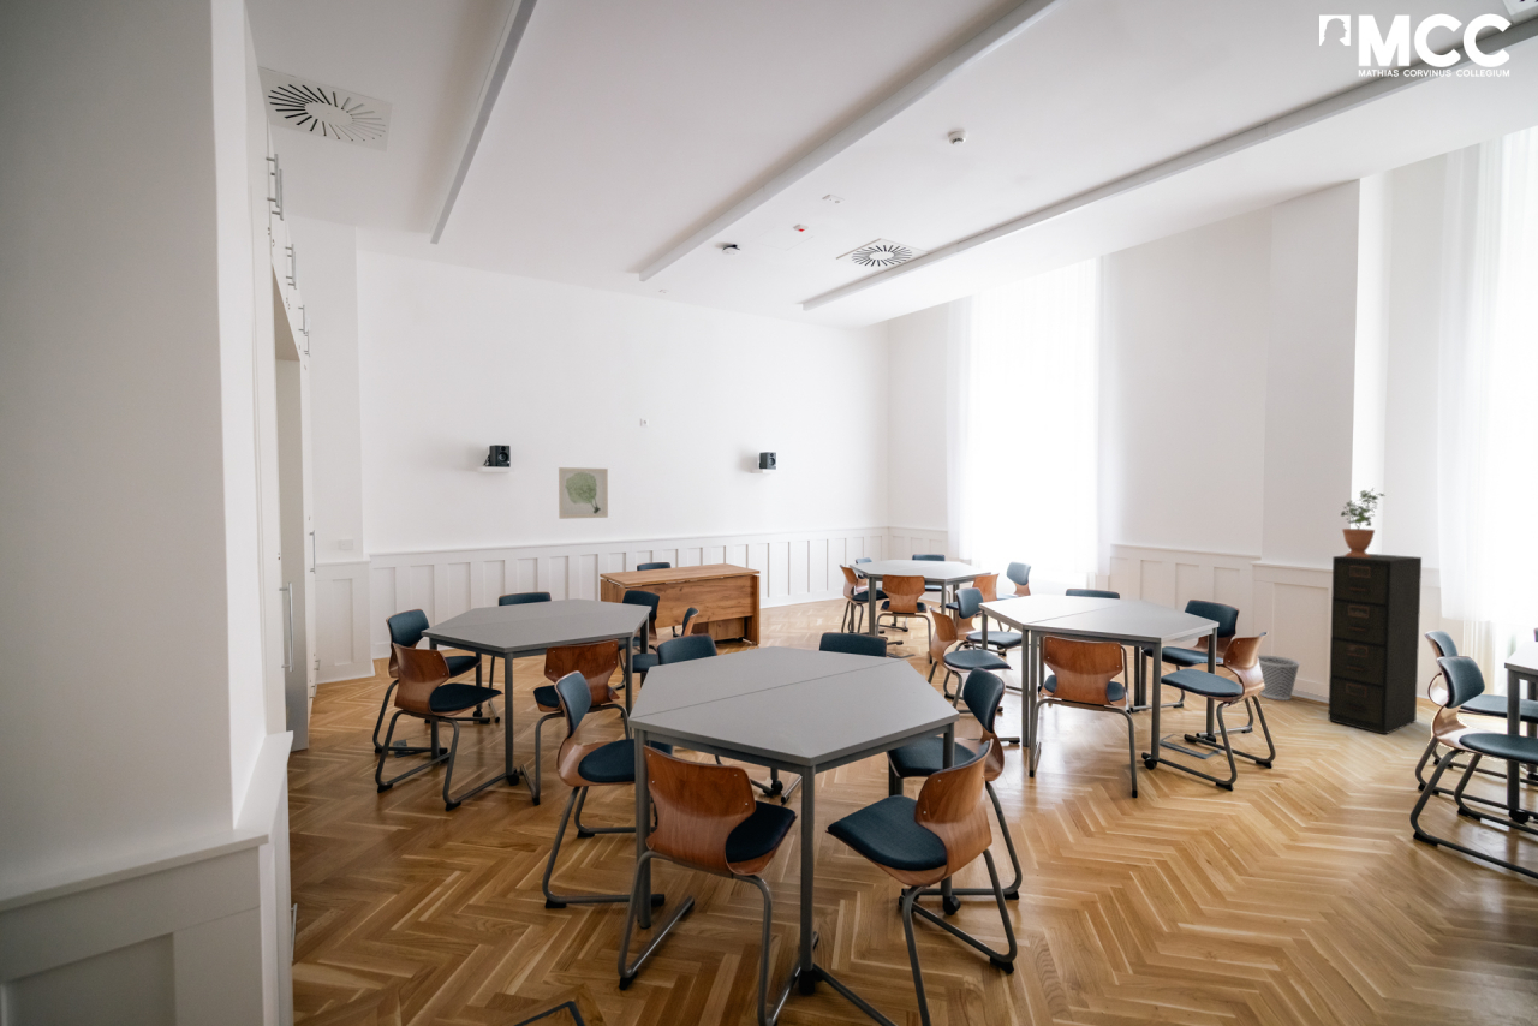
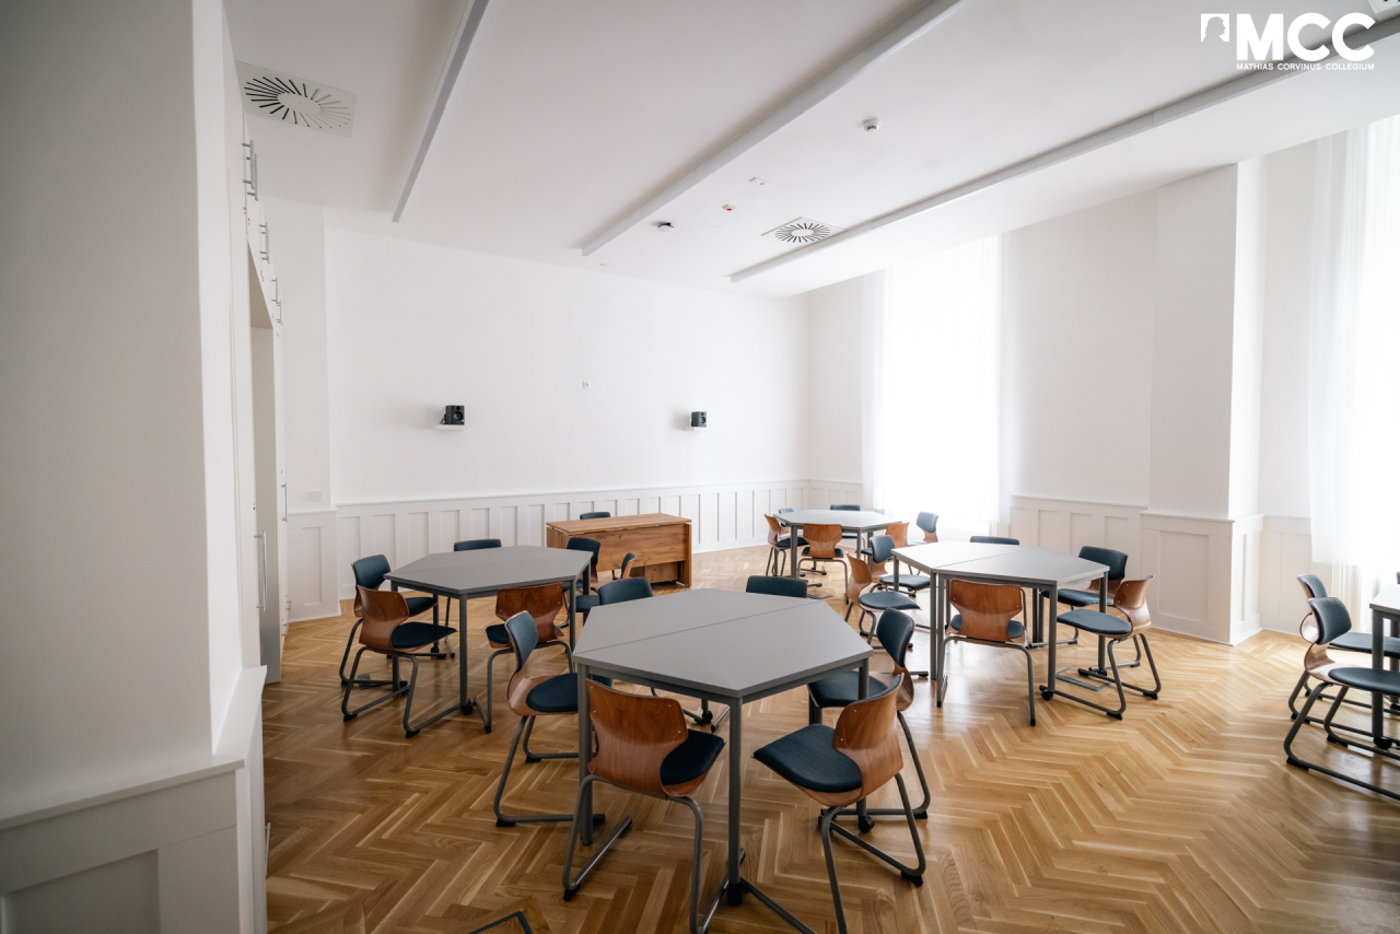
- potted plant (1361, 521)
- wall art (583, 493)
- wastebasket (1275, 678)
- filing cabinet (1372, 639)
